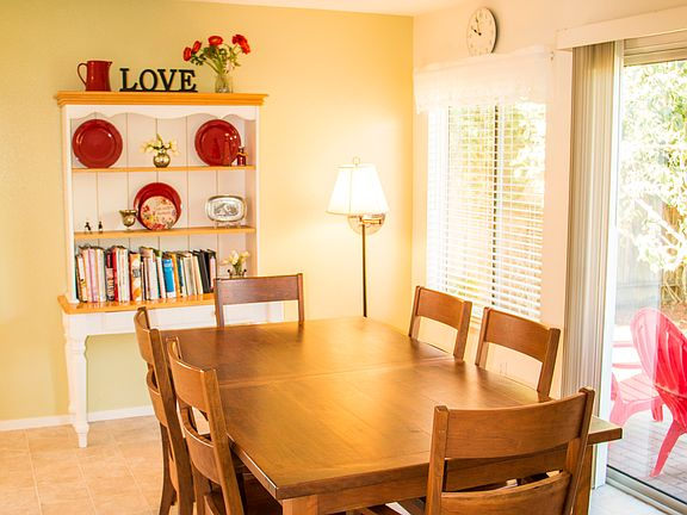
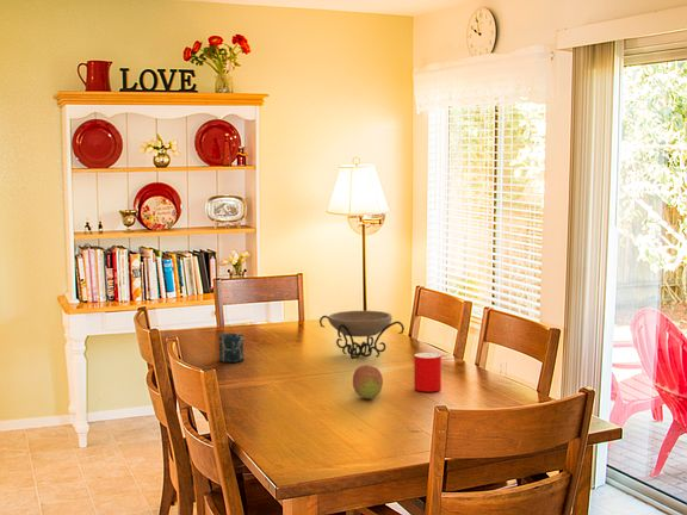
+ cup (231, 348)
+ decorative bowl (360, 335)
+ cup (426, 371)
+ fruit (367, 381)
